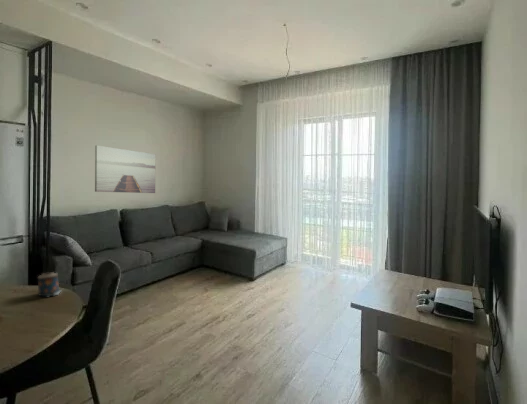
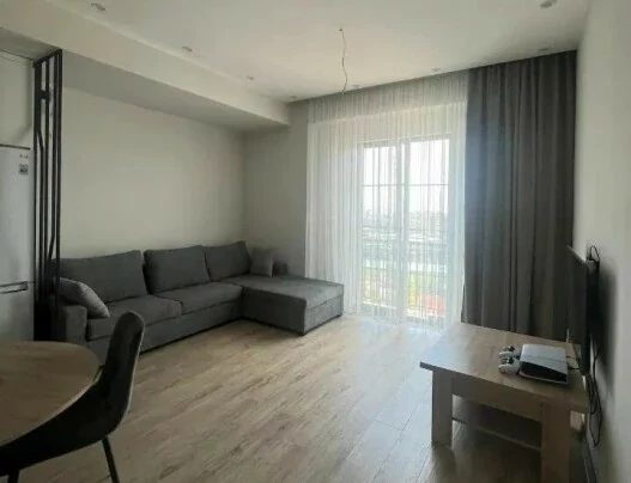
- wall art (127, 171)
- candle (51, 282)
